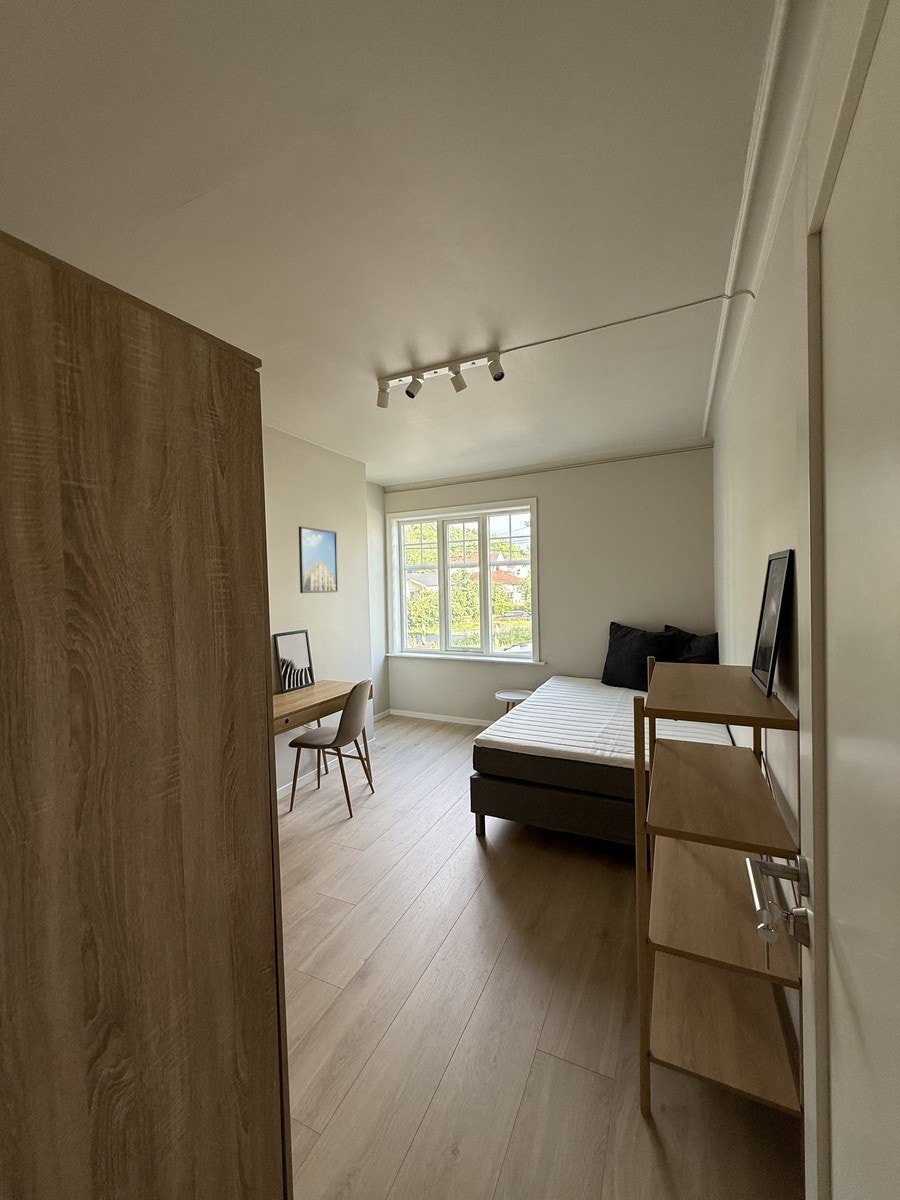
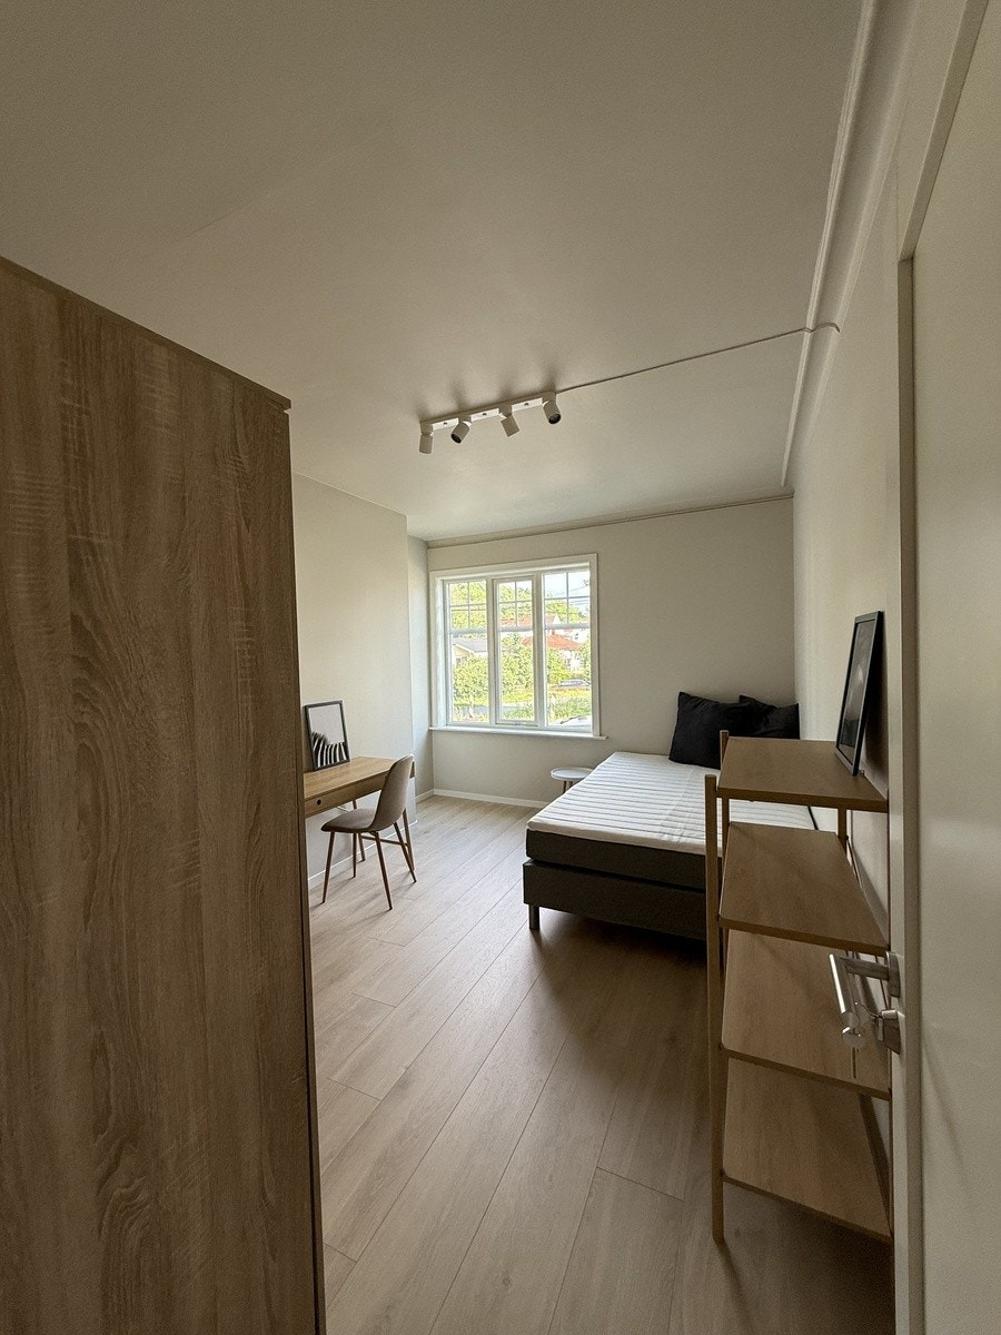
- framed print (319, 561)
